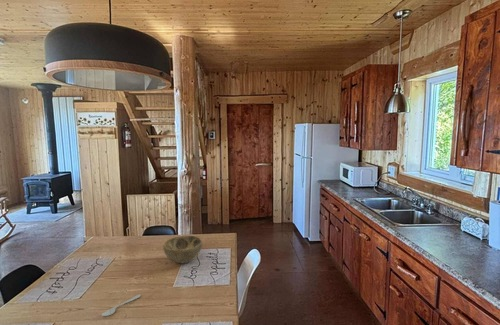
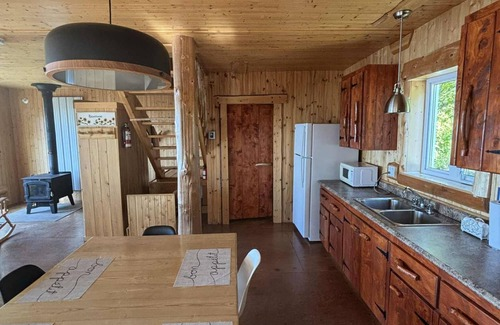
- spoon (121, 304)
- decorative bowl (183, 251)
